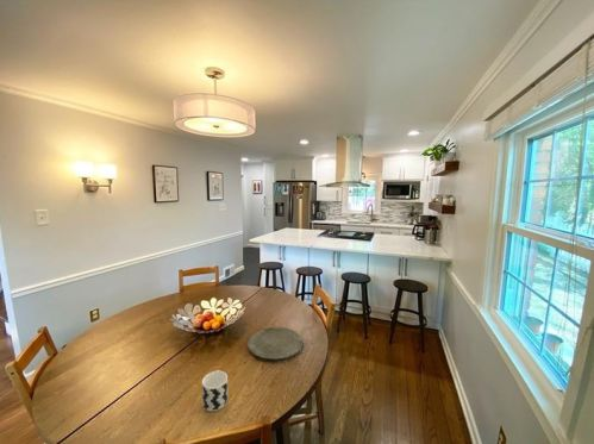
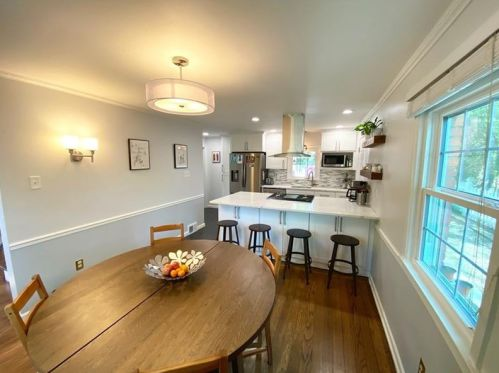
- plate (275, 342)
- cup (215, 387)
